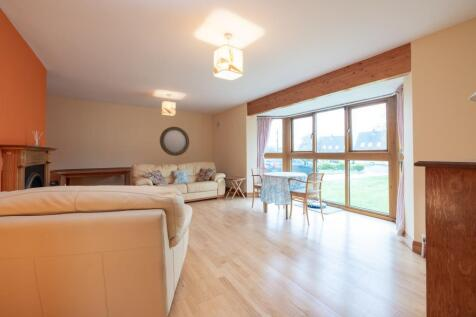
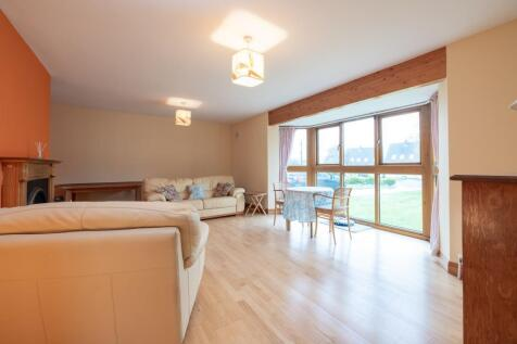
- home mirror (175, 141)
